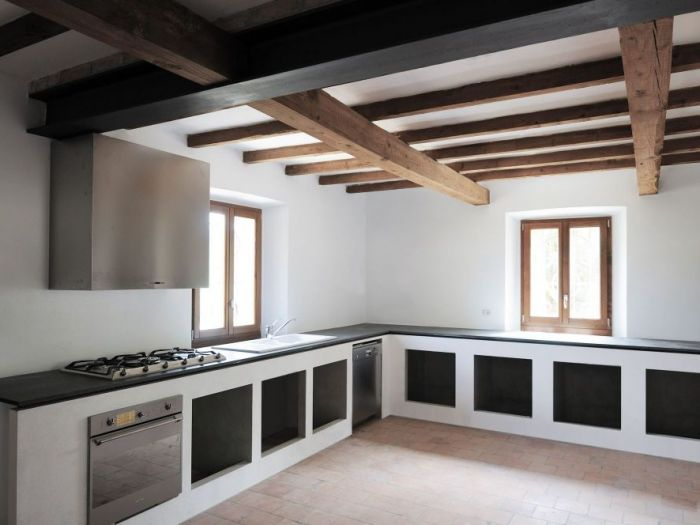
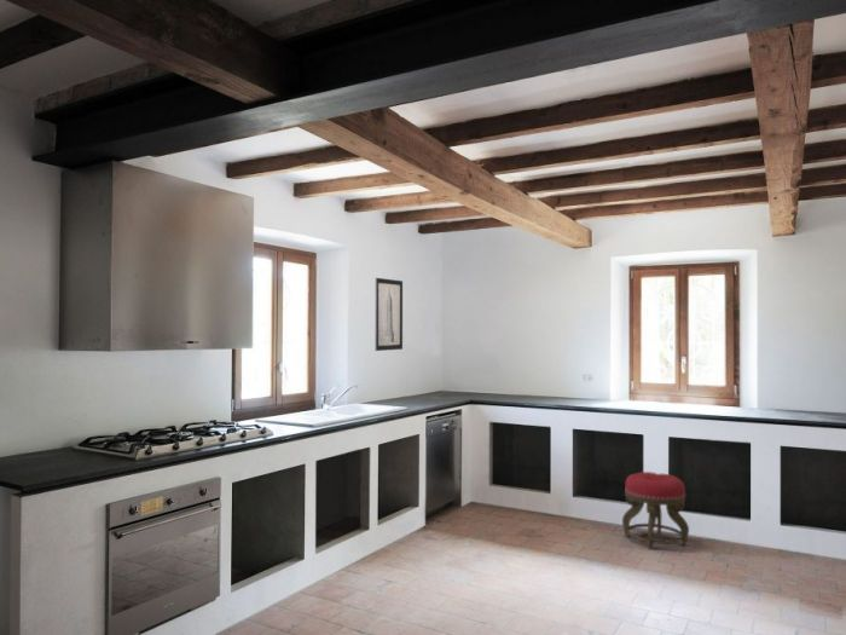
+ stool (654, 508)
+ wall art (389, 314)
